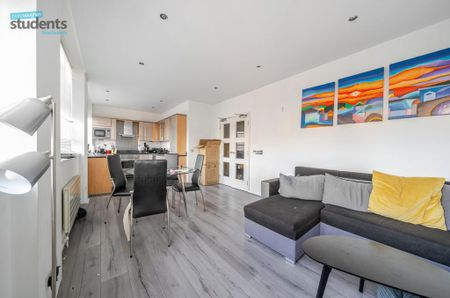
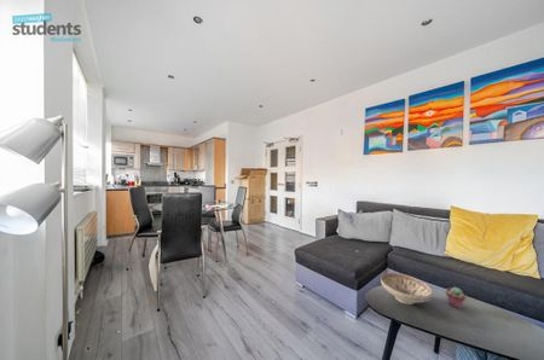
+ potted succulent (455, 296)
+ decorative bowl (404, 291)
